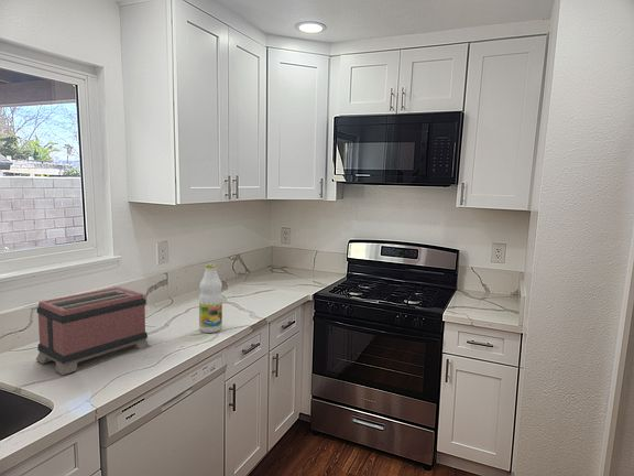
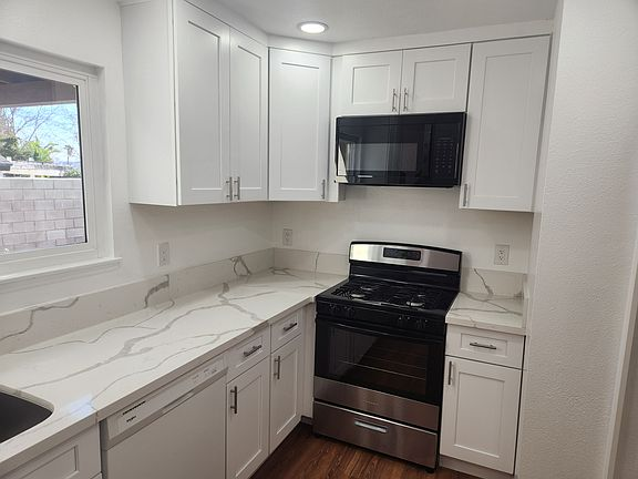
- toaster (98, 324)
- bottle (210, 296)
